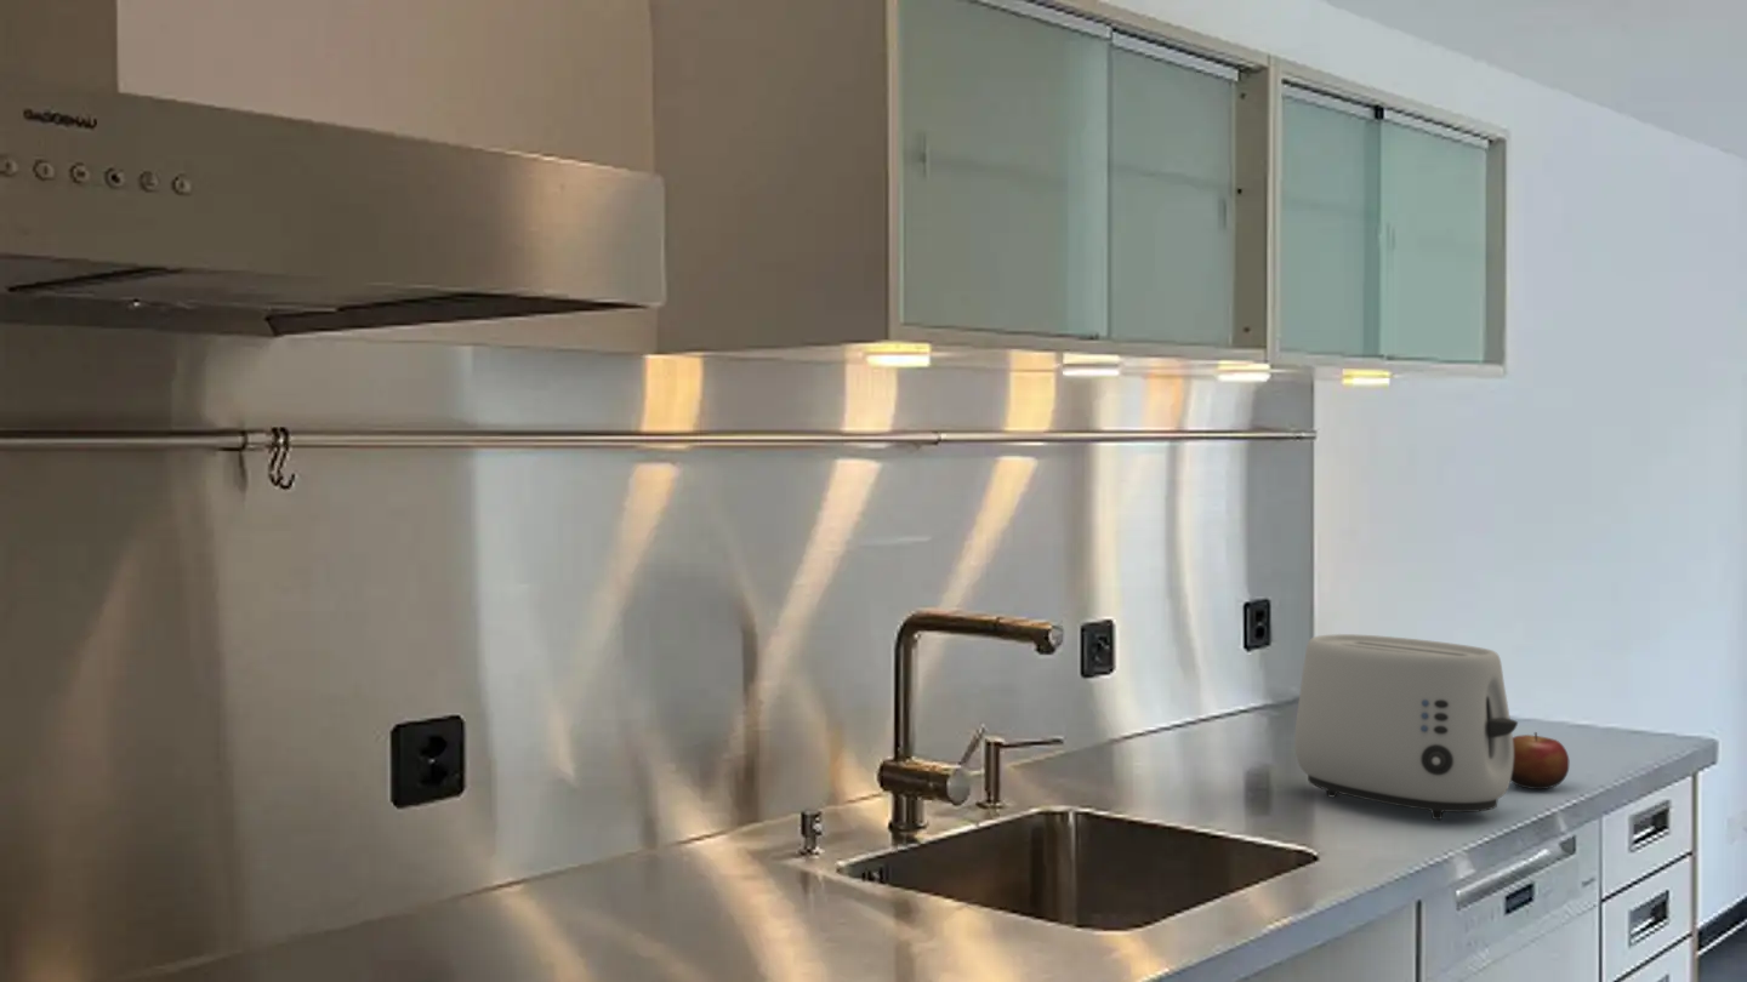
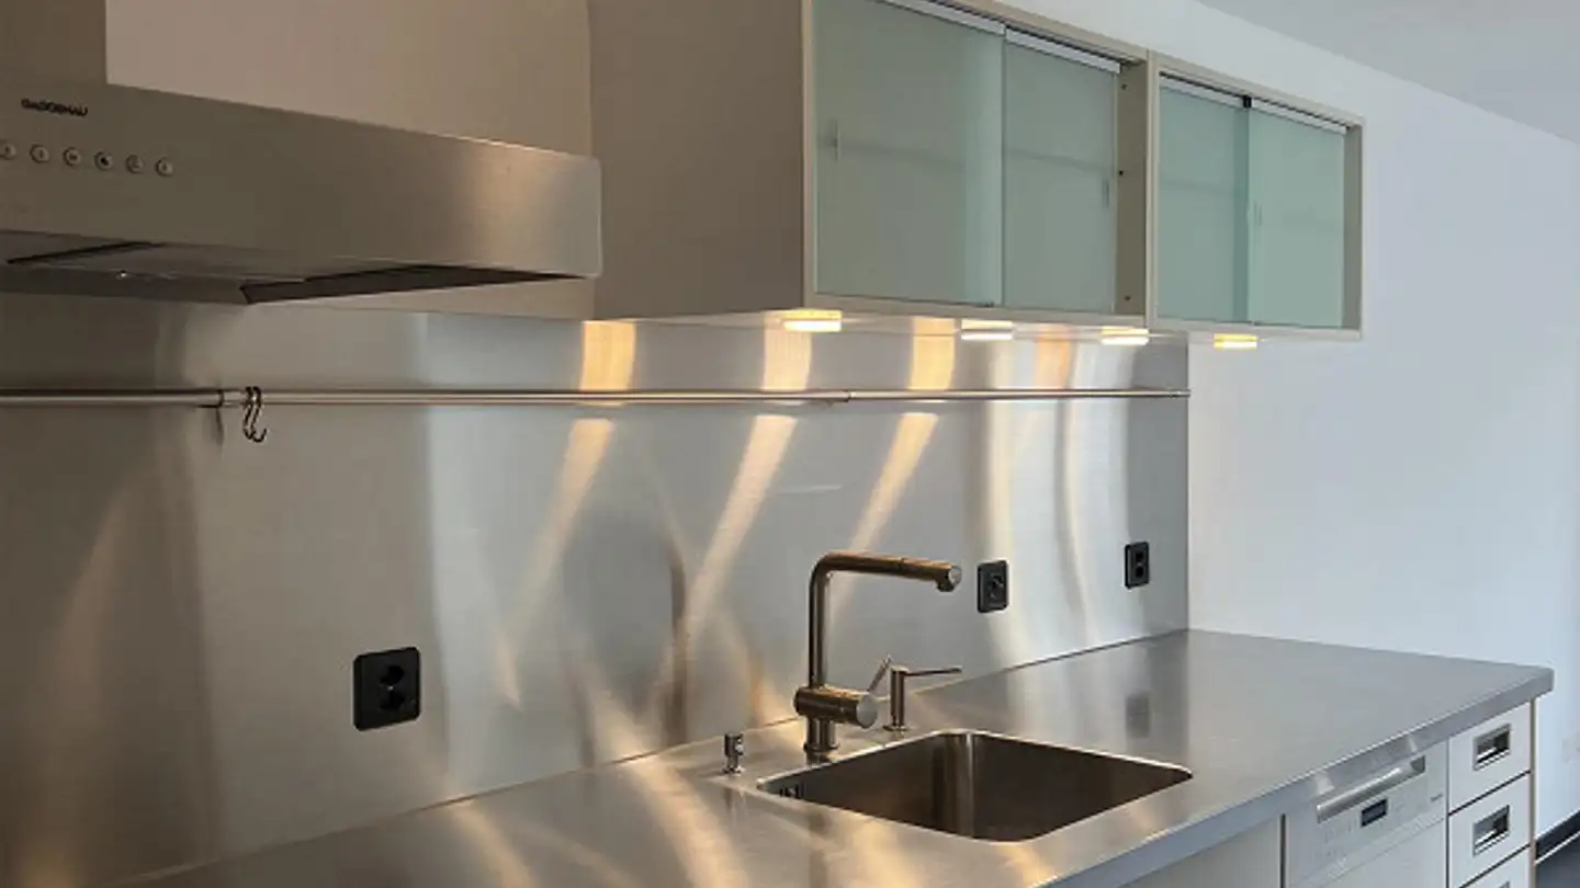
- apple (1535, 758)
- toaster (1400, 724)
